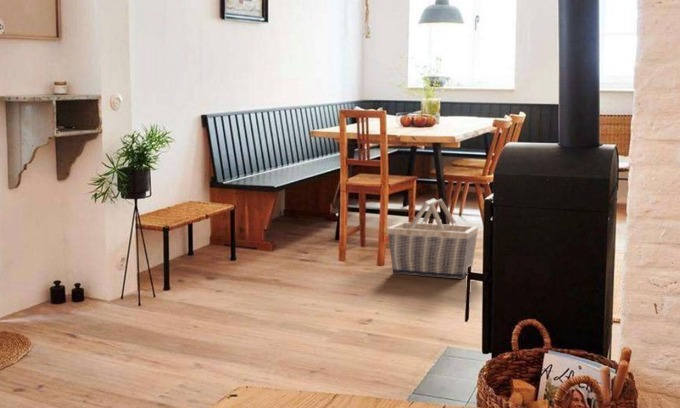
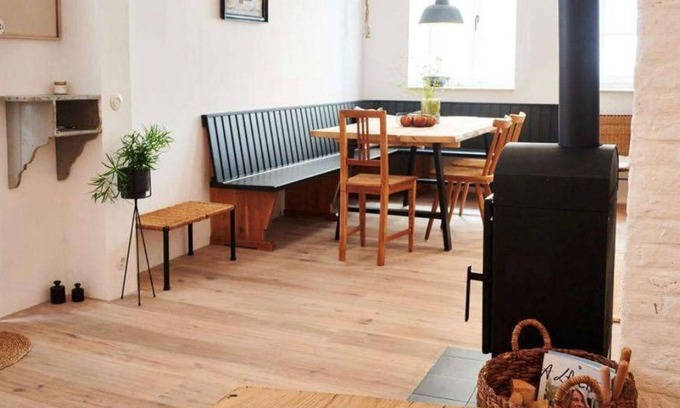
- basket (432, 236)
